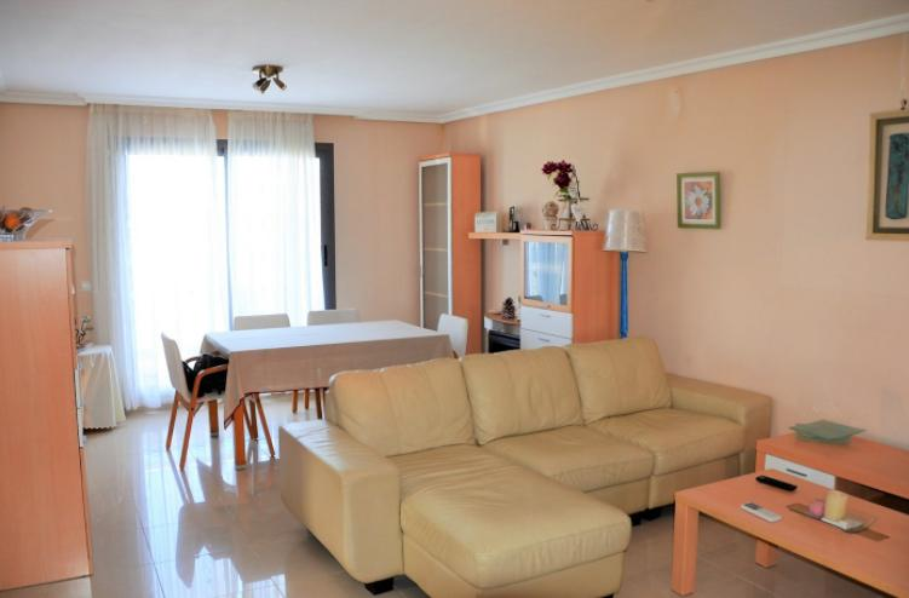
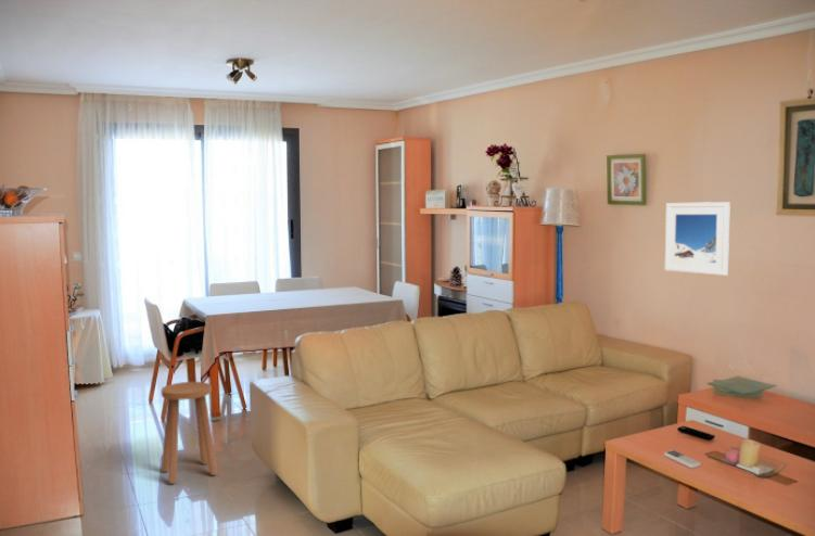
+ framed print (696, 238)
+ stool (198, 430)
